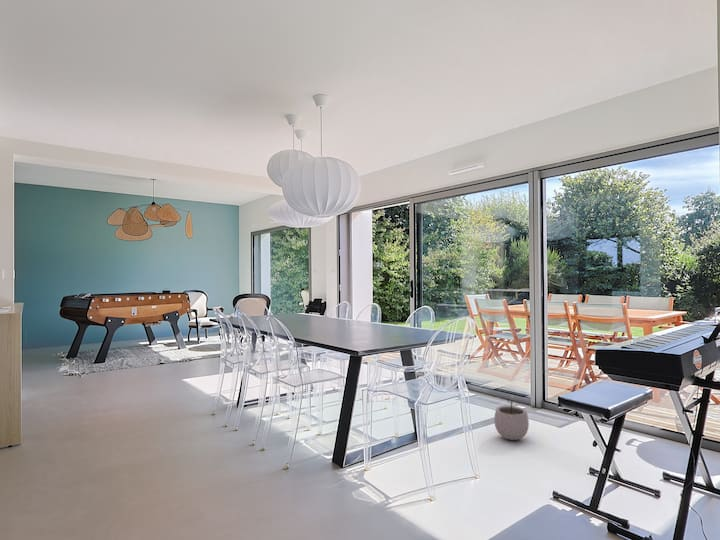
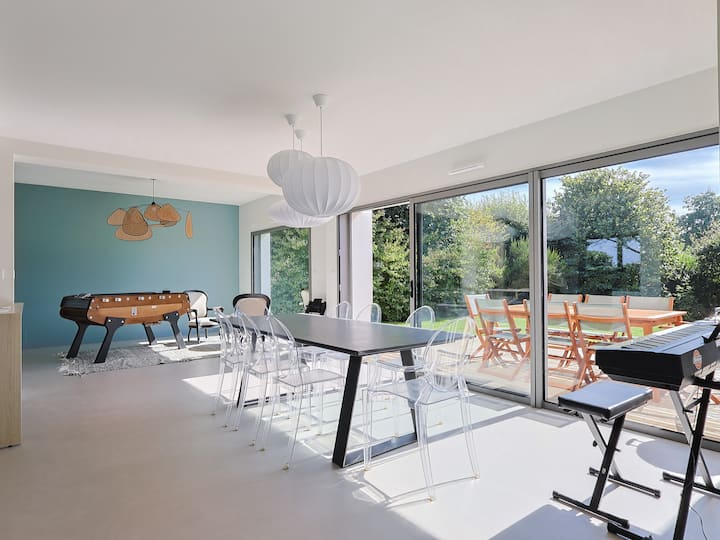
- plant pot (511, 417)
